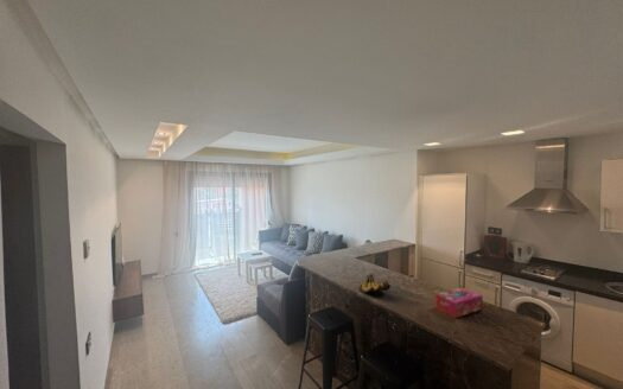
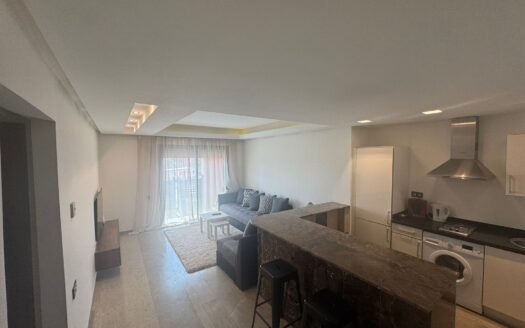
- banana bunch (373, 285)
- tissue box (458, 301)
